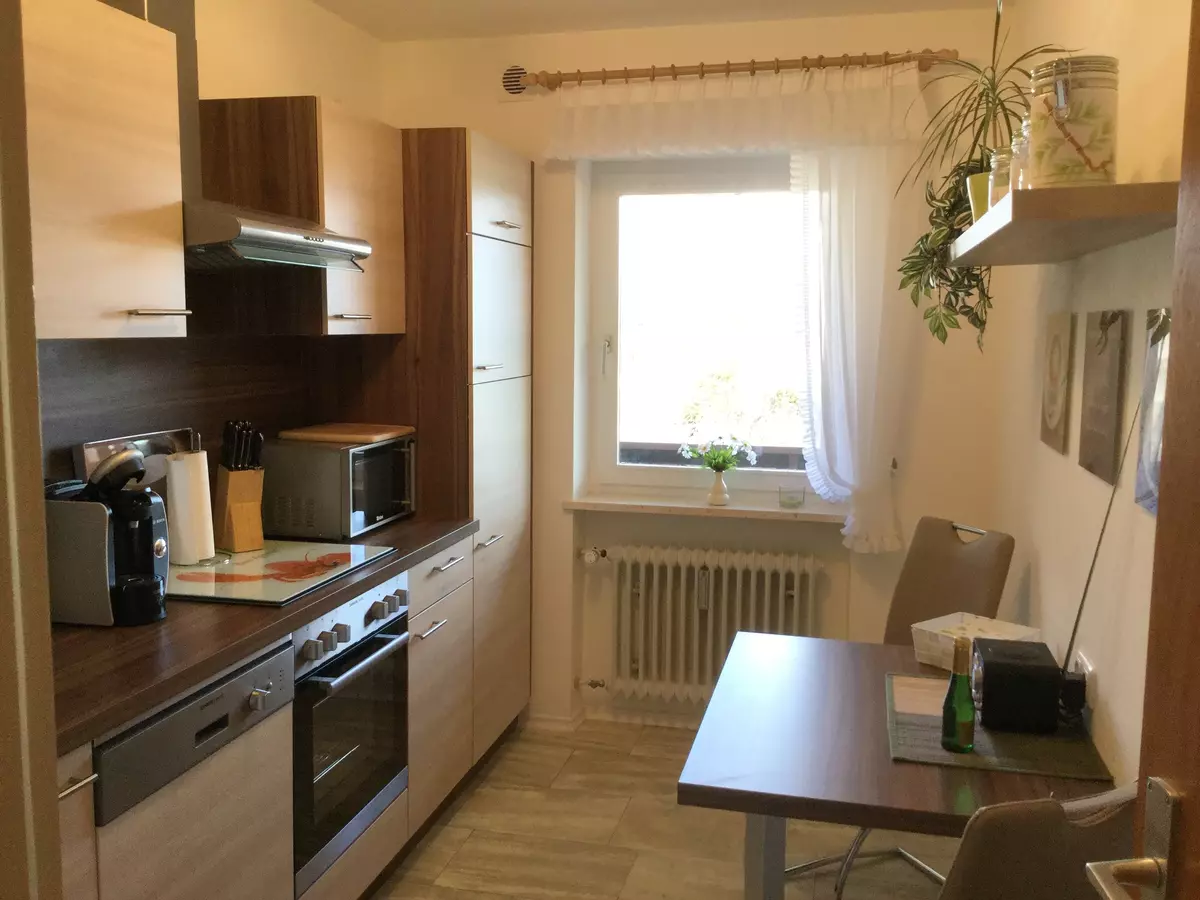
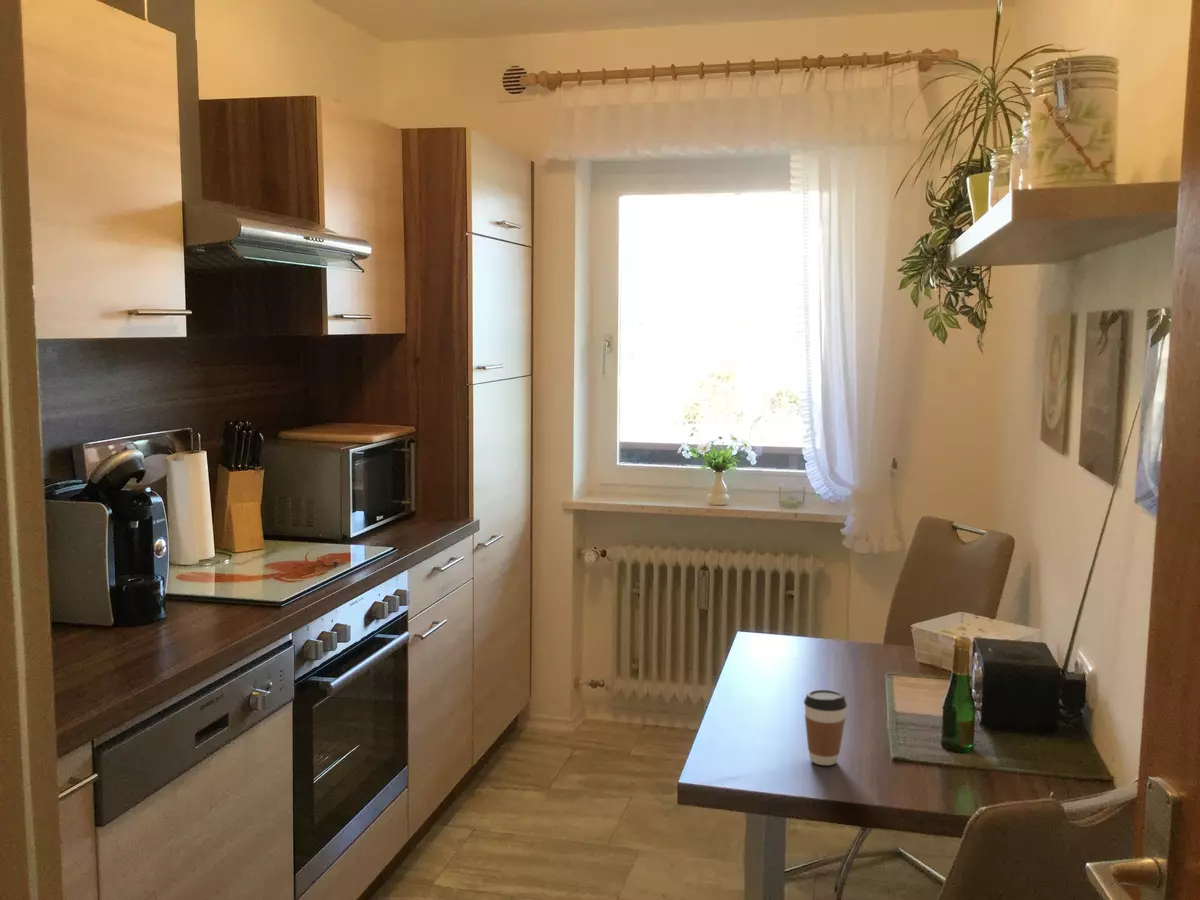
+ coffee cup (824, 727)
